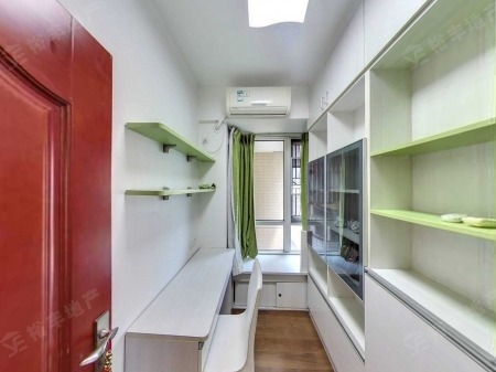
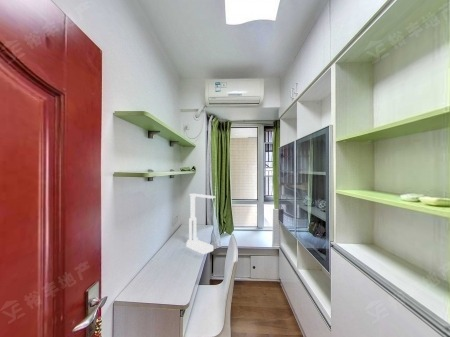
+ desk lamp (195, 221)
